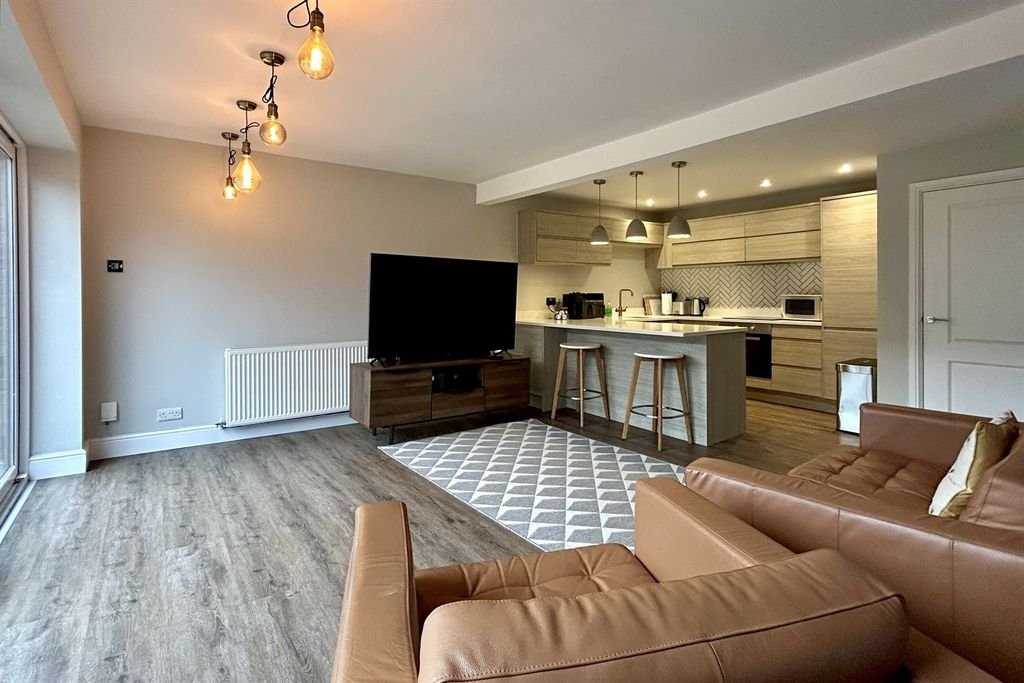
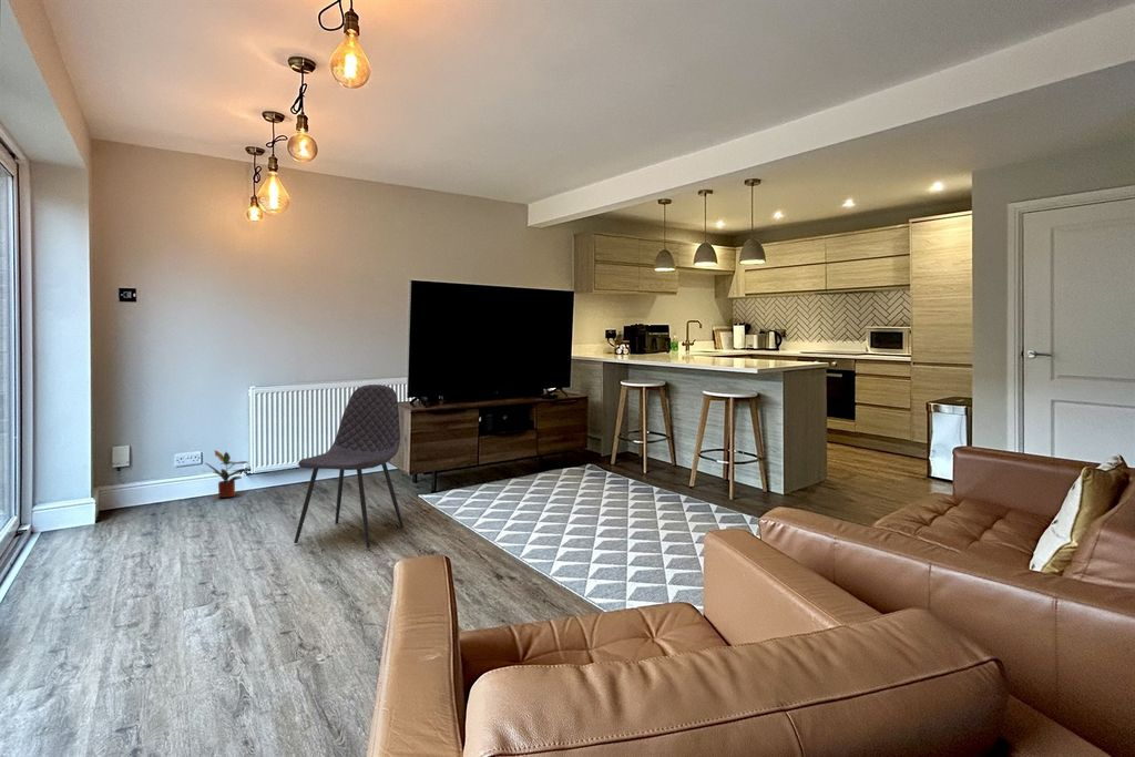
+ potted plant (227, 473)
+ chair (351, 460)
